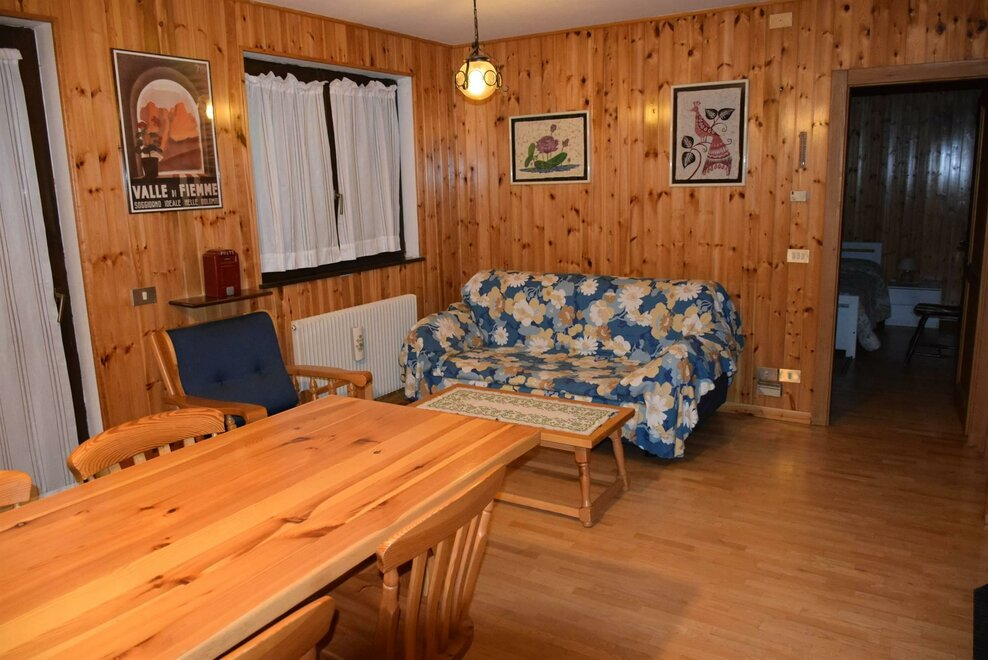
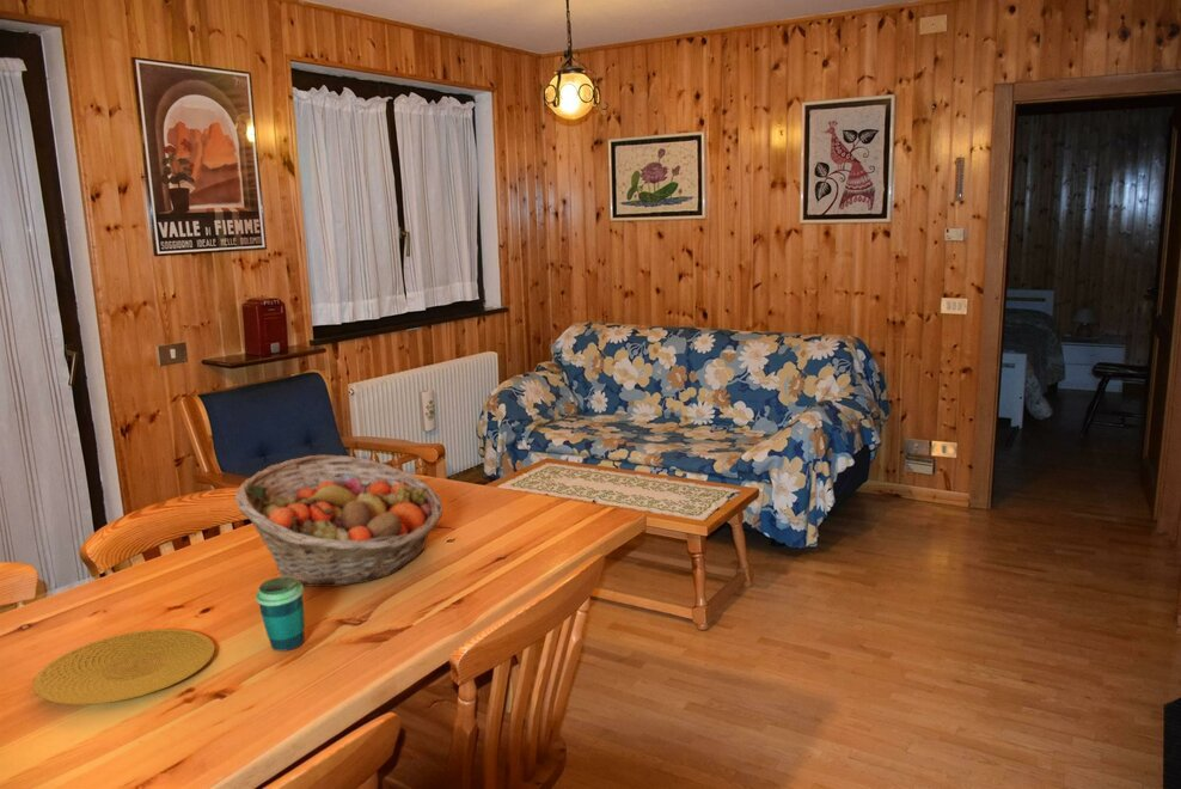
+ fruit basket (344, 514)
+ cup (282, 614)
+ plate (127, 665)
